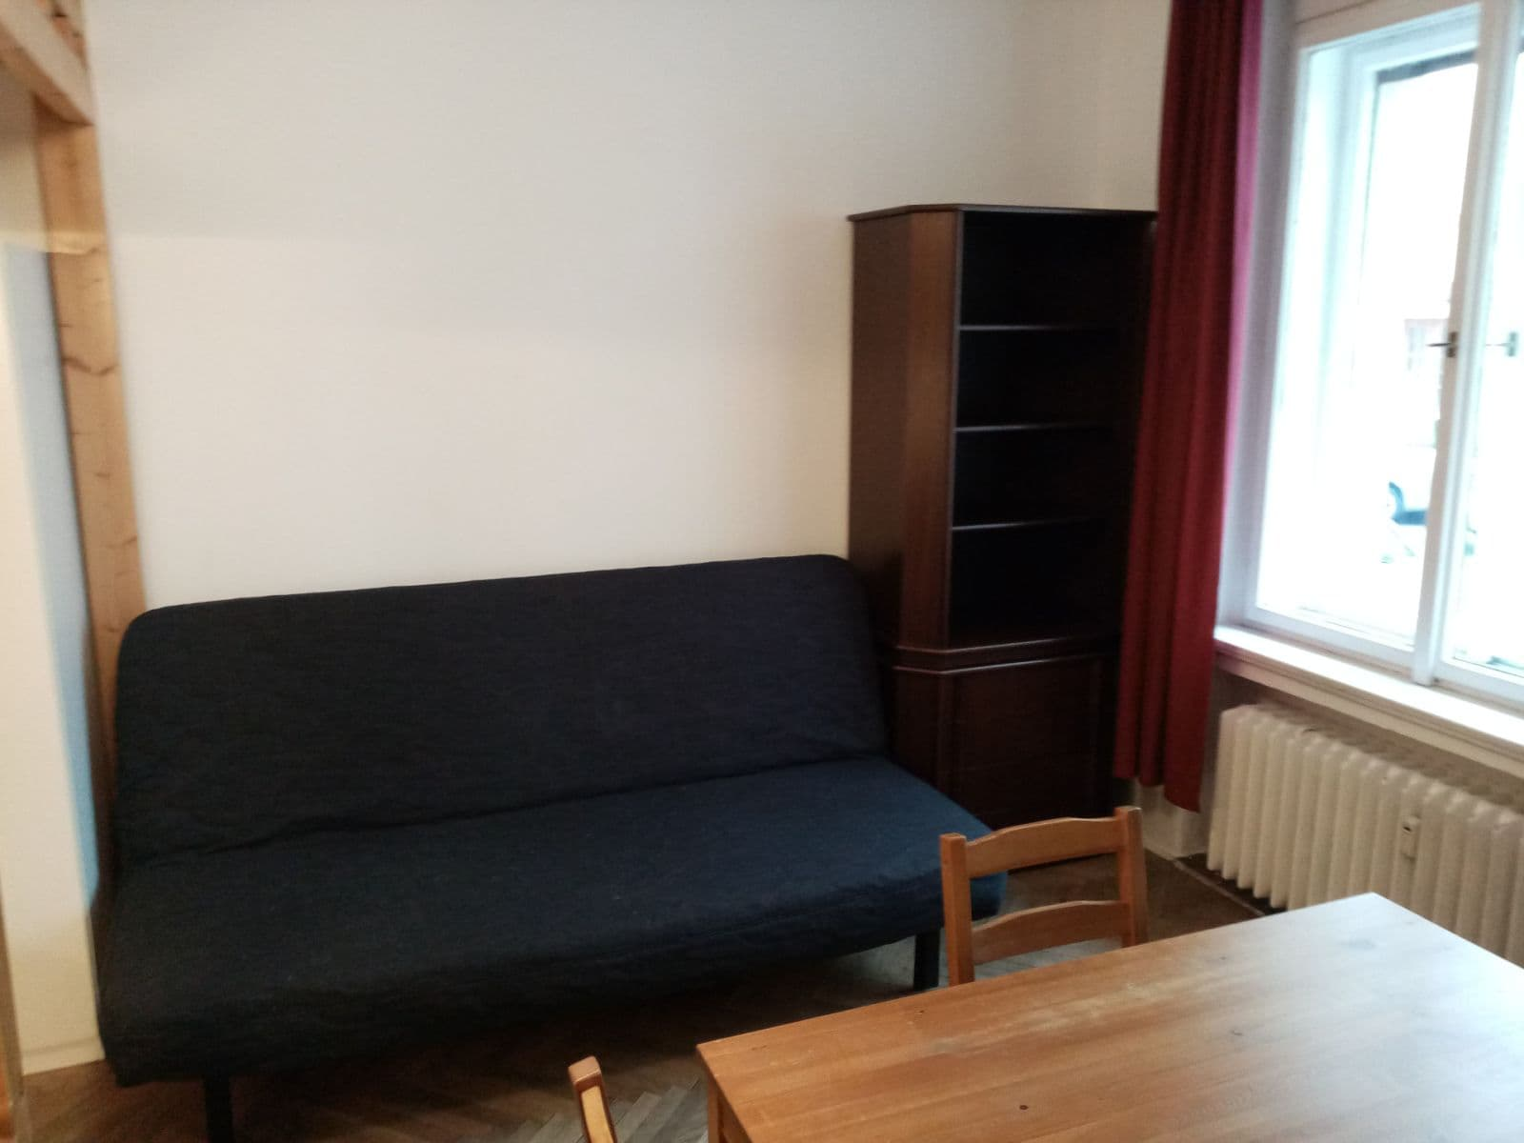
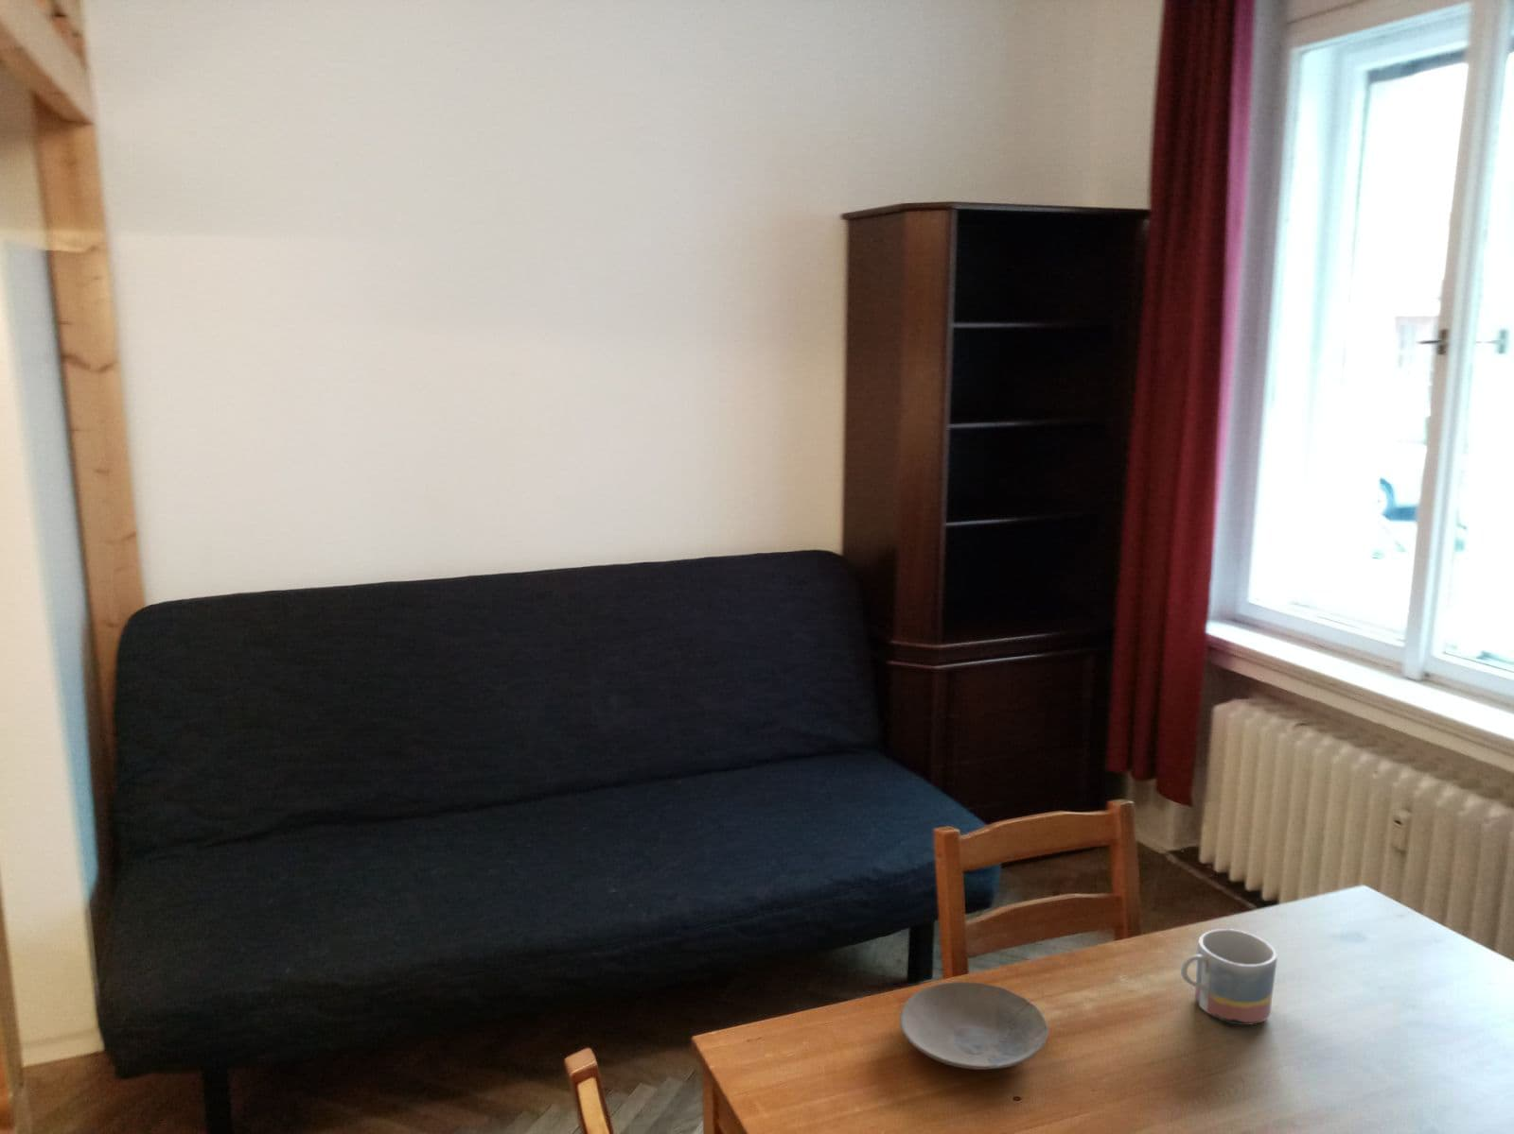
+ mug (1223, 979)
+ plate (973, 1032)
